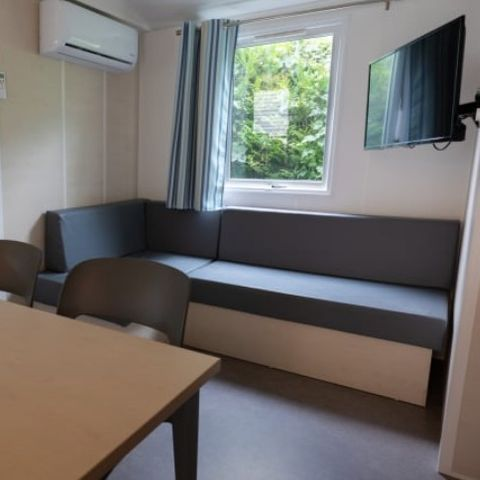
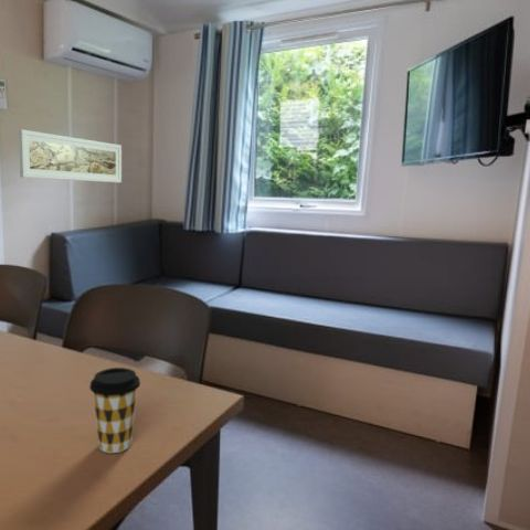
+ coffee cup (115, 410)
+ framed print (76, 159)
